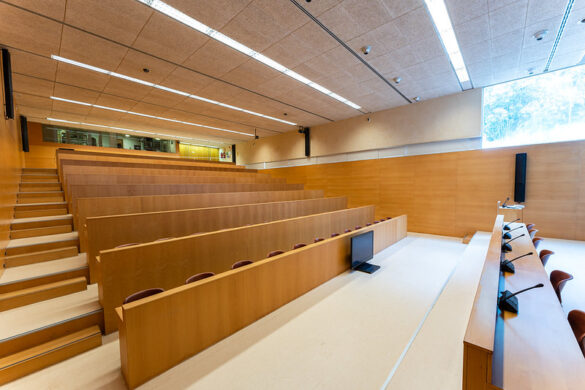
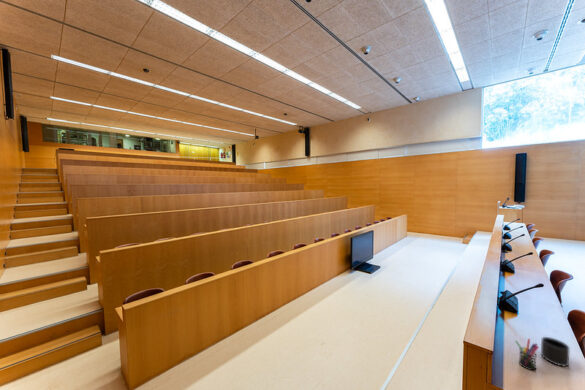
+ mug (554, 350)
+ pen holder (525, 352)
